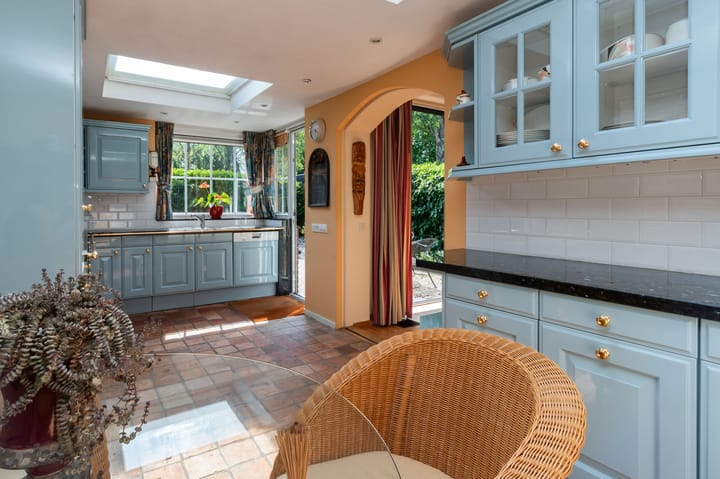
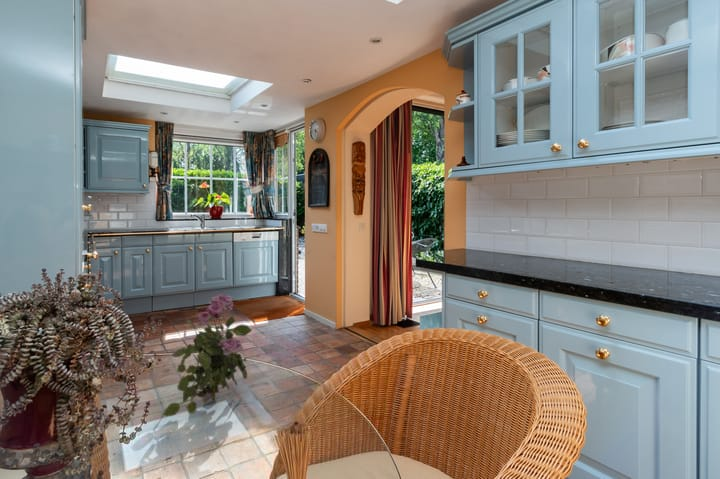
+ flower bouquet (207, 348)
